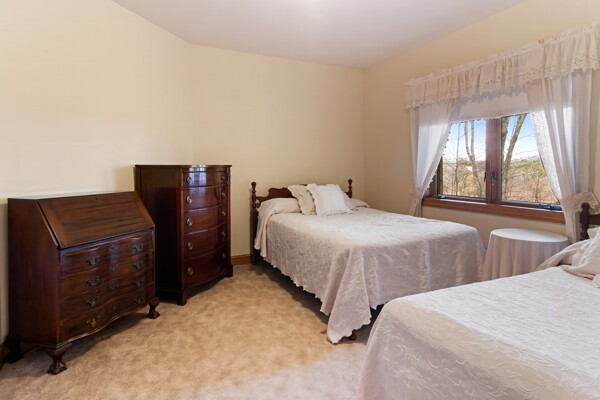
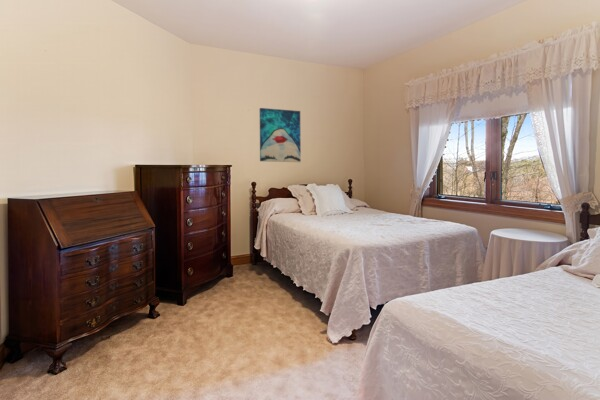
+ wall art (280, 135)
